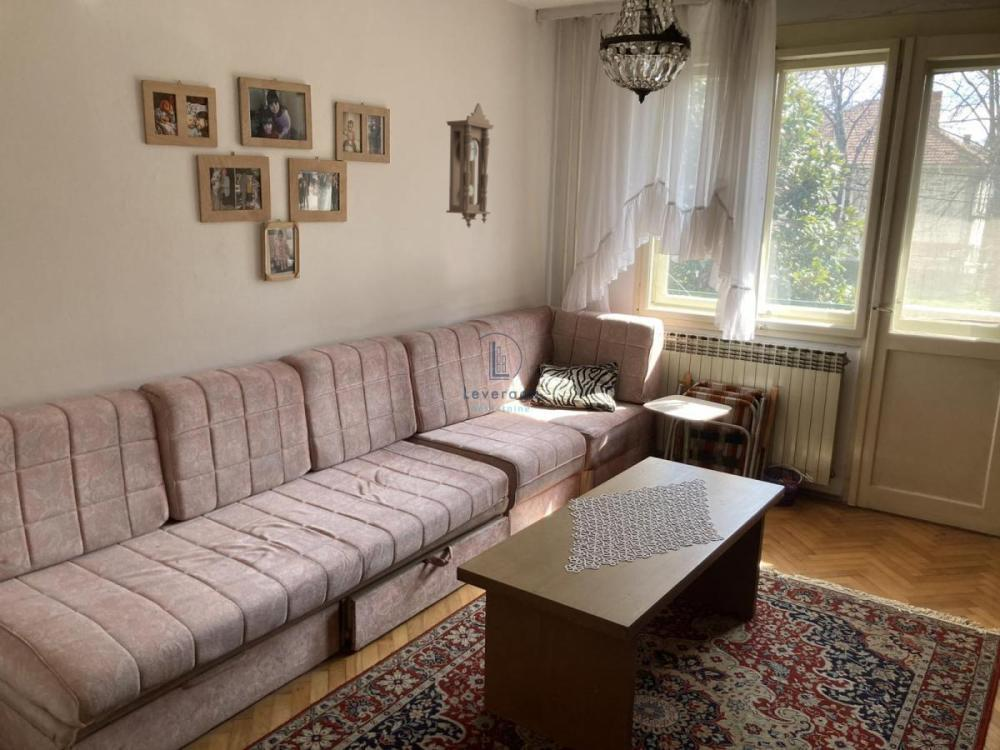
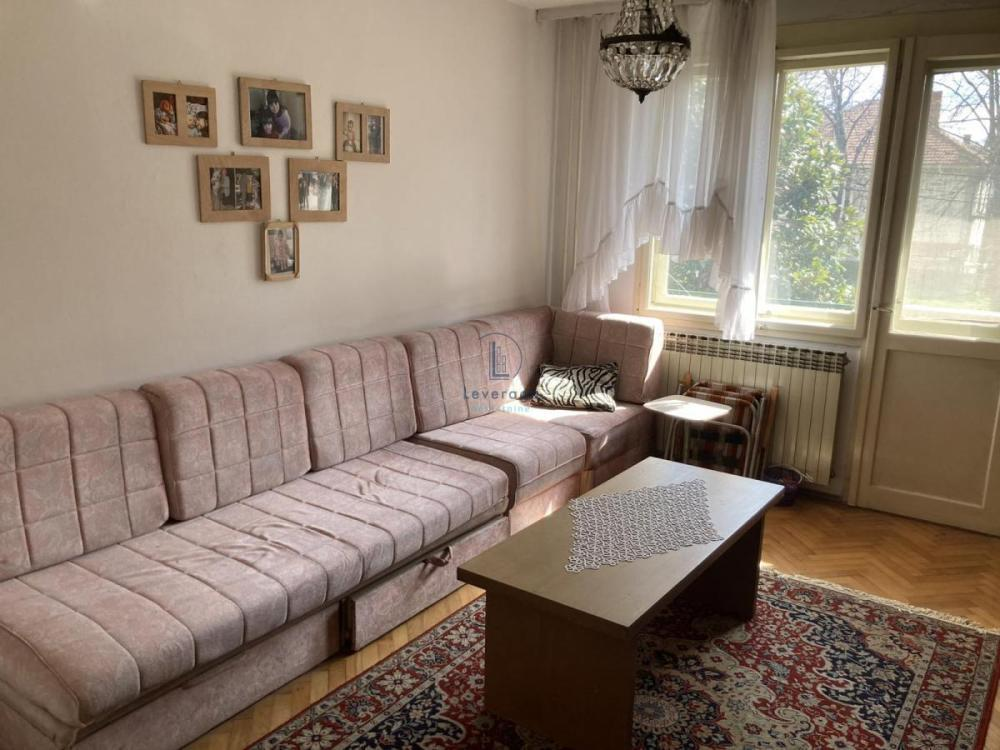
- pendulum clock (469, 166)
